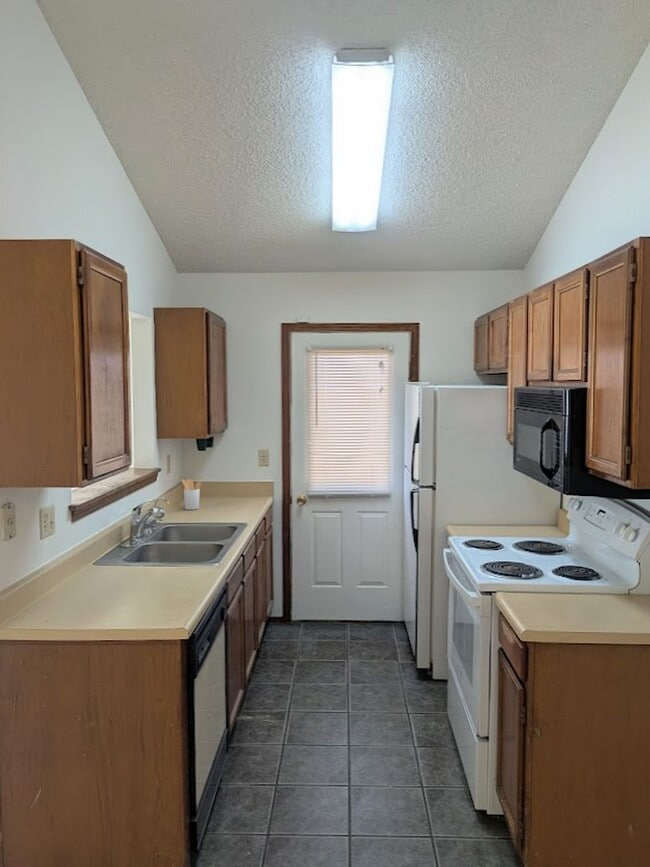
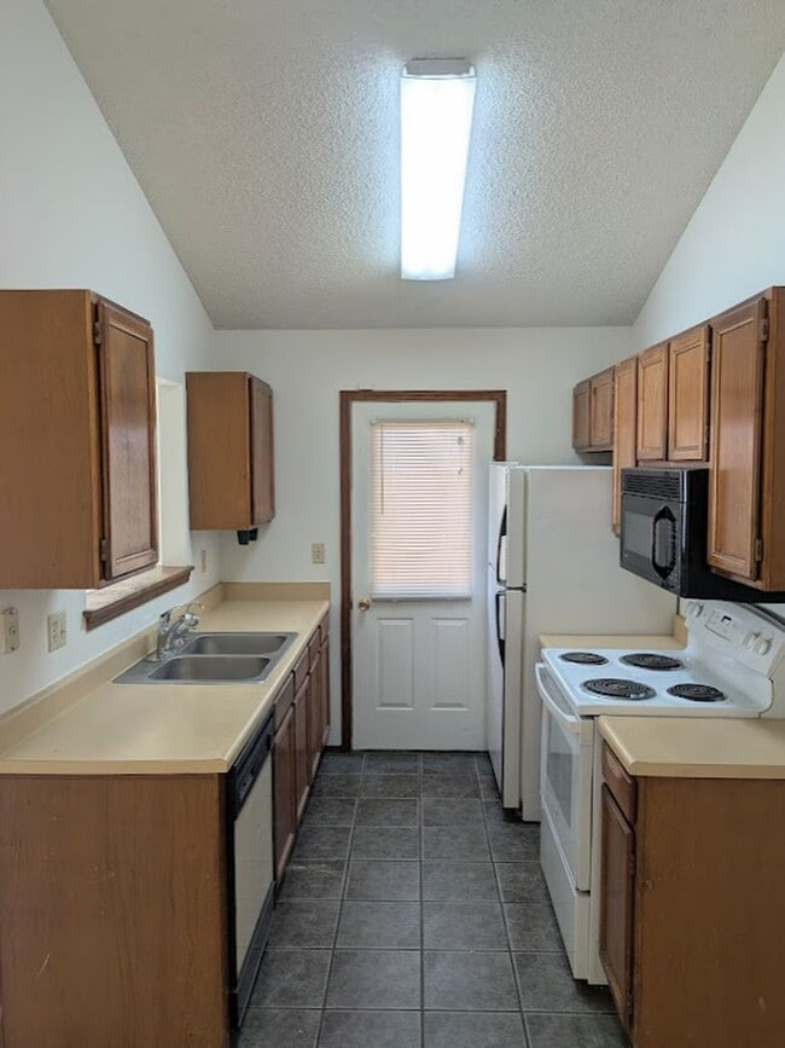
- utensil holder (190, 493)
